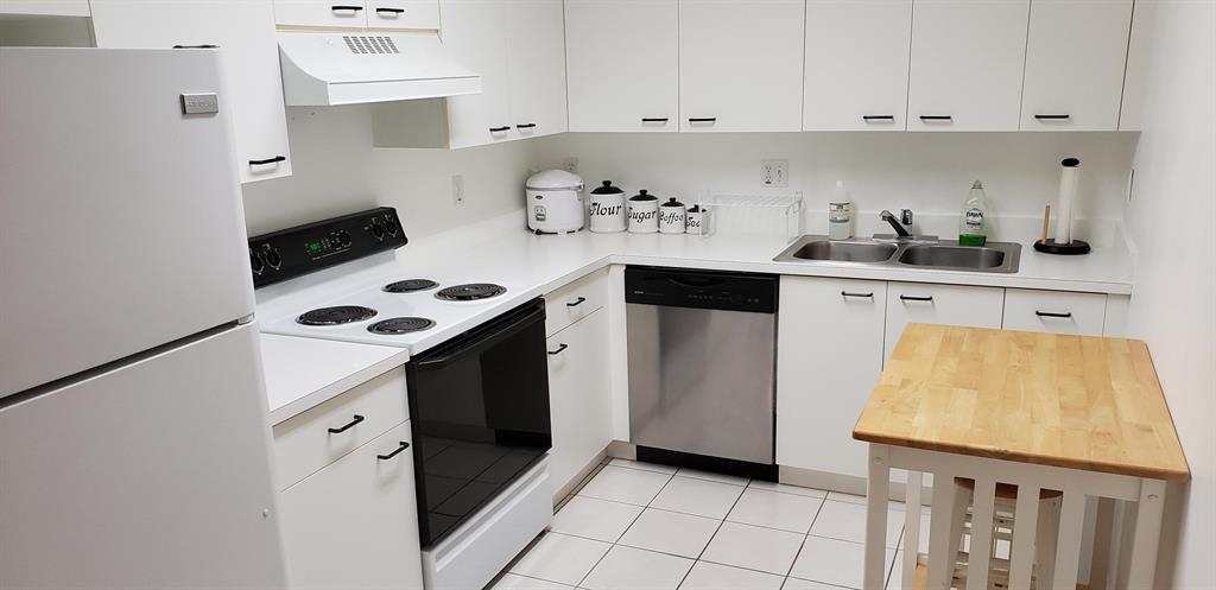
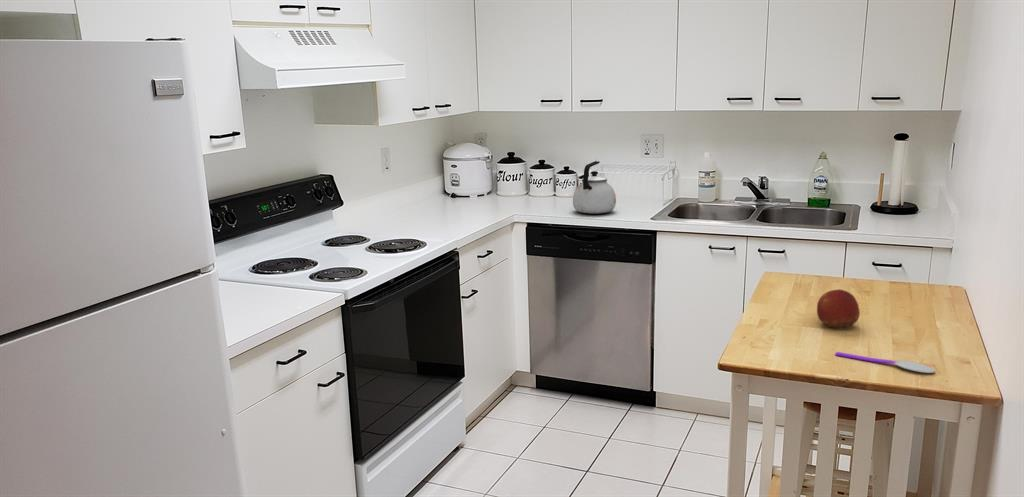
+ spoon (883, 360)
+ kettle (594, 186)
+ fruit (837, 307)
